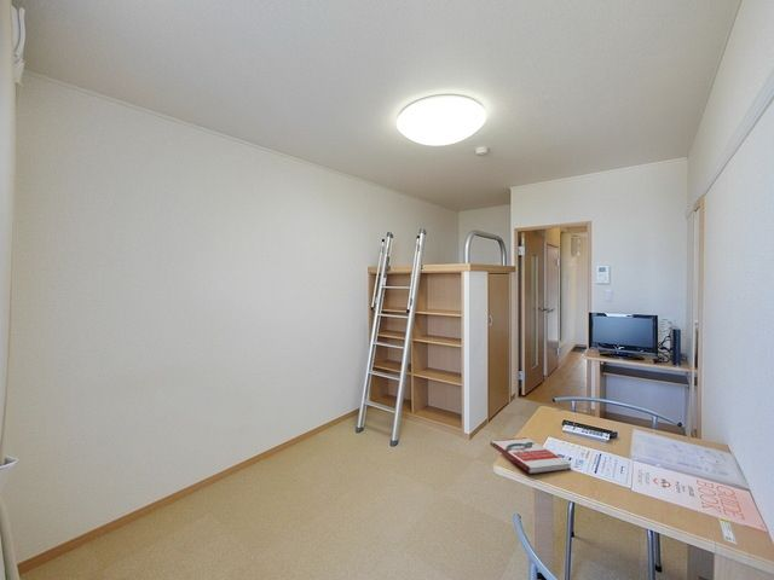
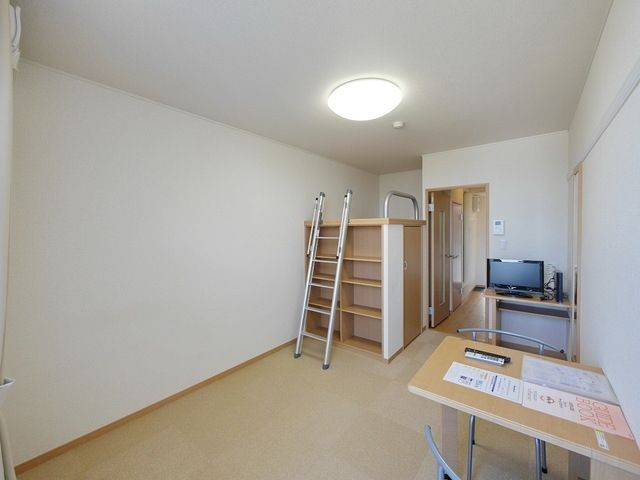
- book (527, 453)
